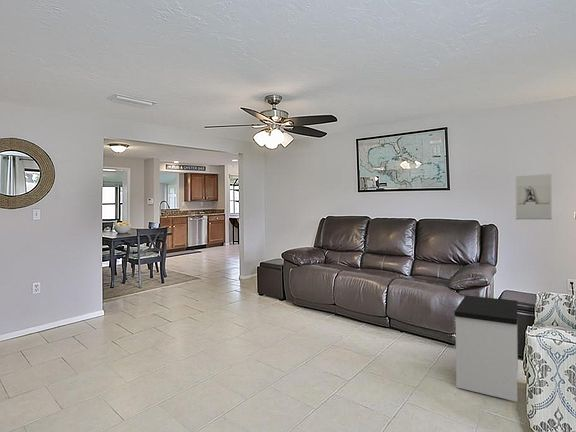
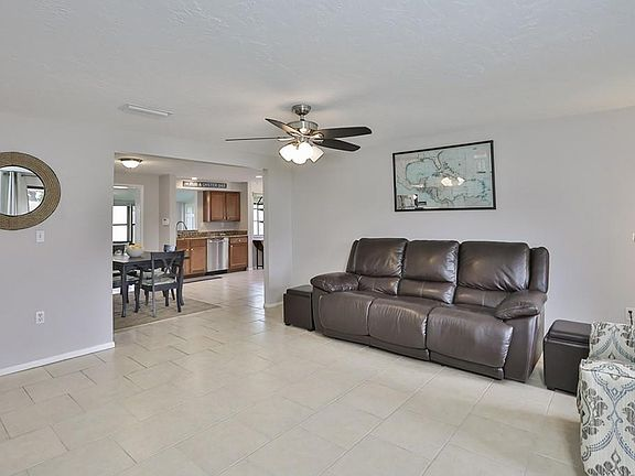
- side table (488, 342)
- wall sculpture (533, 197)
